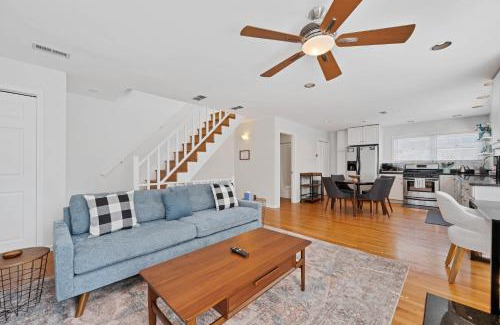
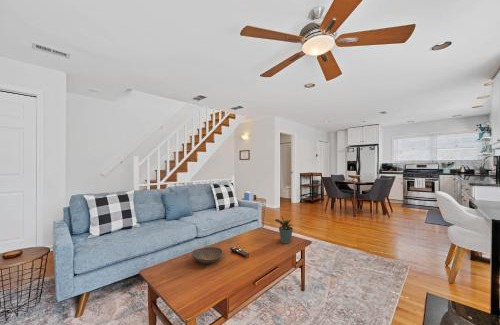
+ potted plant (283, 228)
+ decorative bowl (207, 256)
